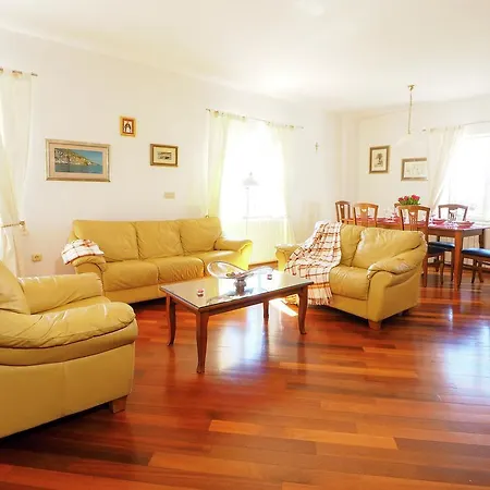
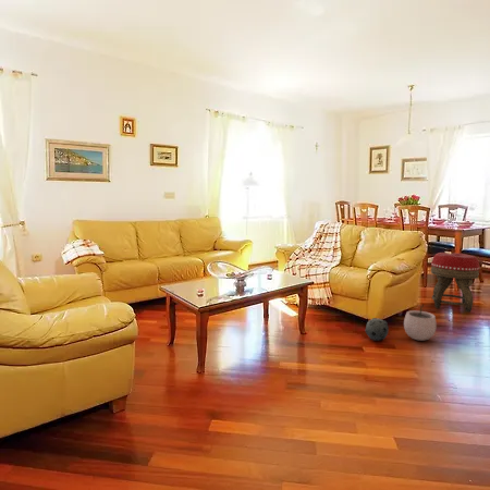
+ plant pot (419, 321)
+ ball (377, 329)
+ footstool (455, 280)
